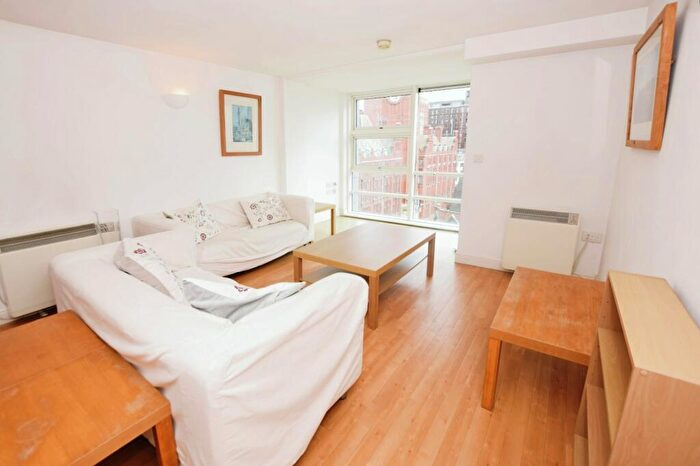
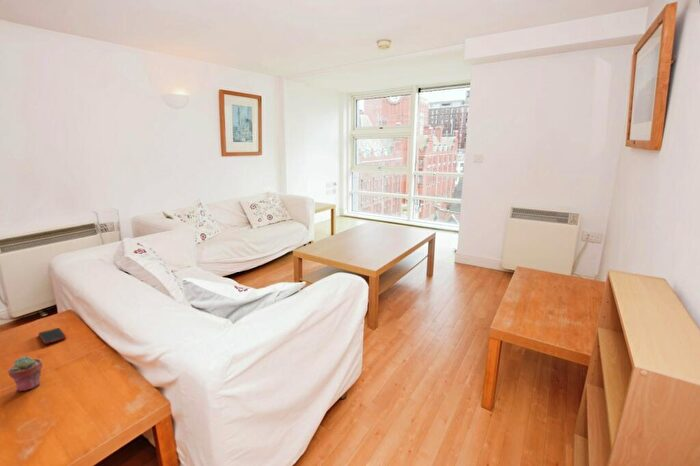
+ potted succulent (26, 371)
+ cell phone (52, 335)
